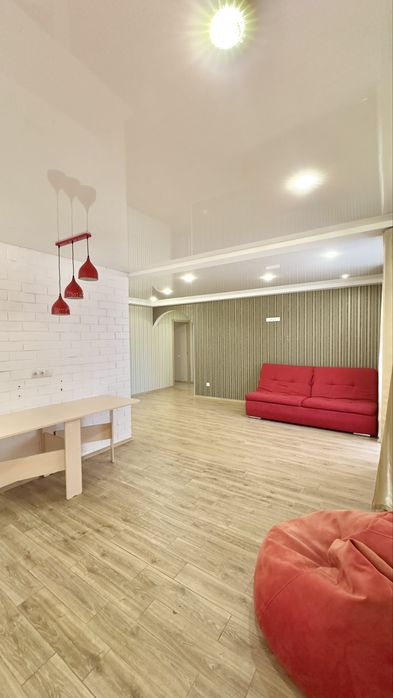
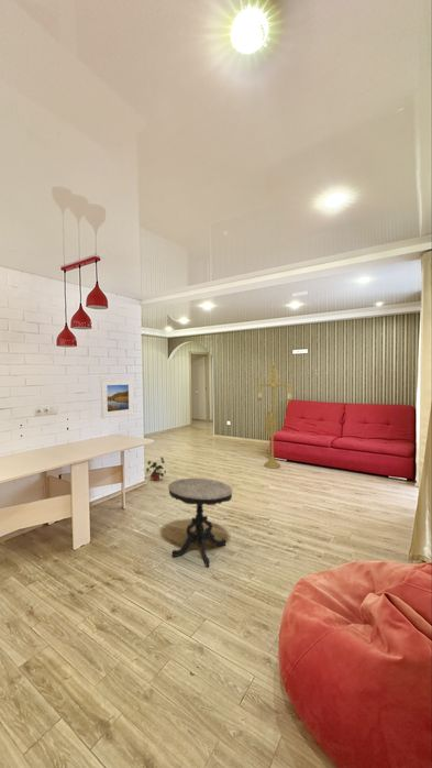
+ floor lamp (273, 414)
+ side table (200, 518)
+ potted plant (157, 468)
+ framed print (118, 397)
